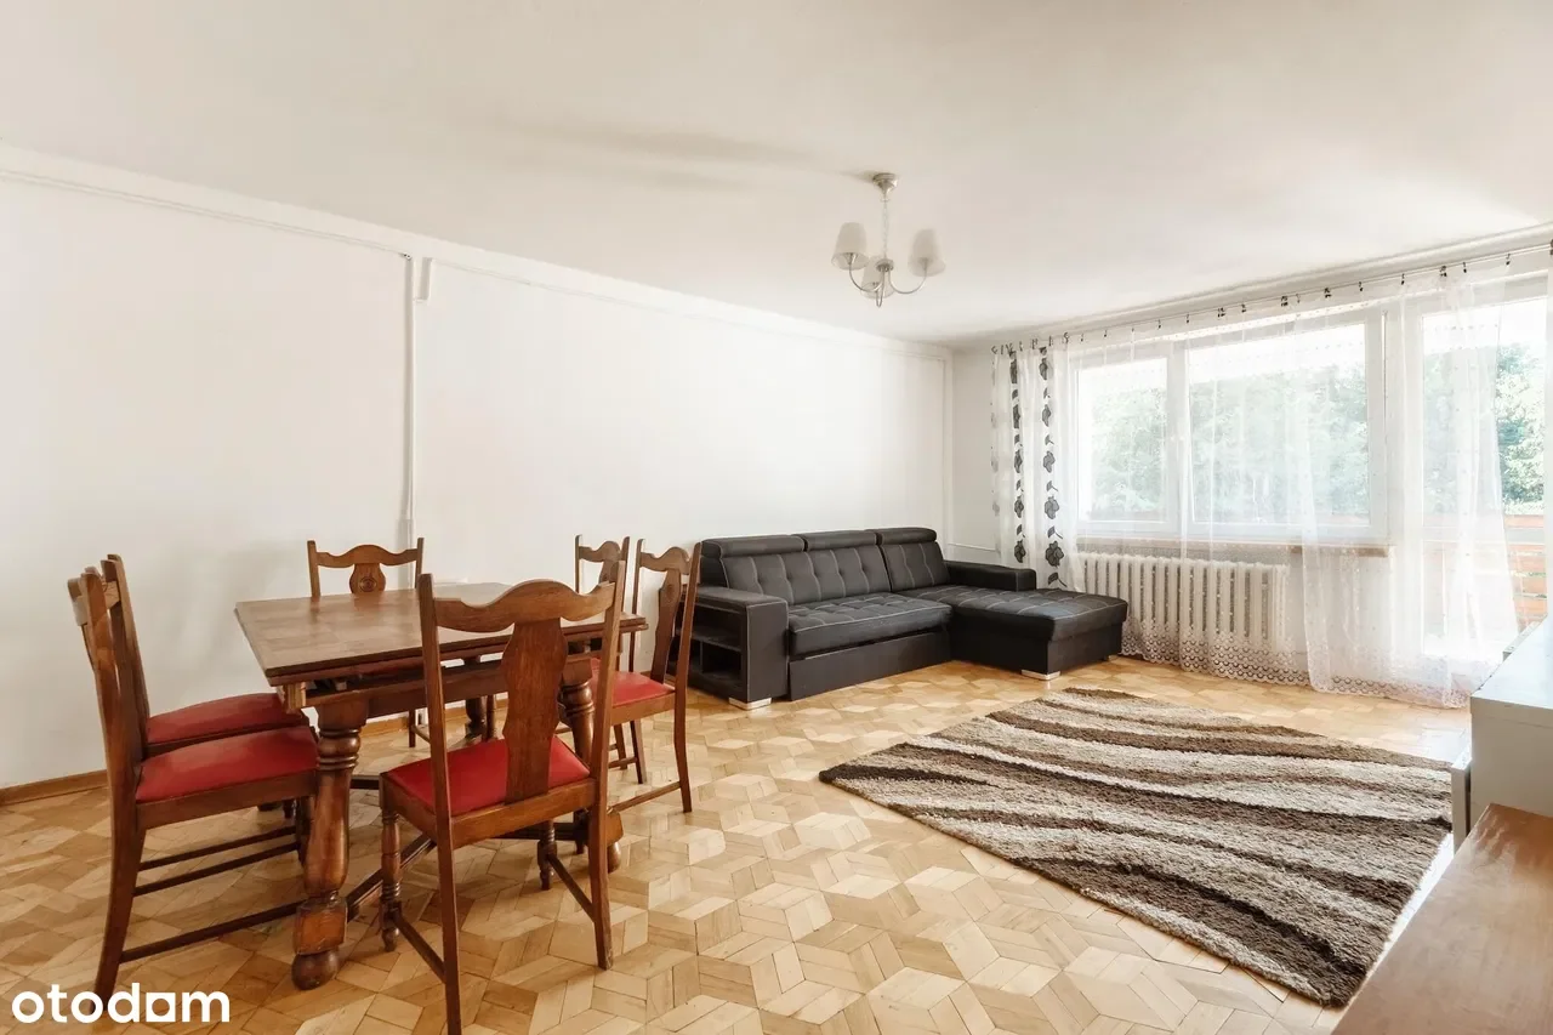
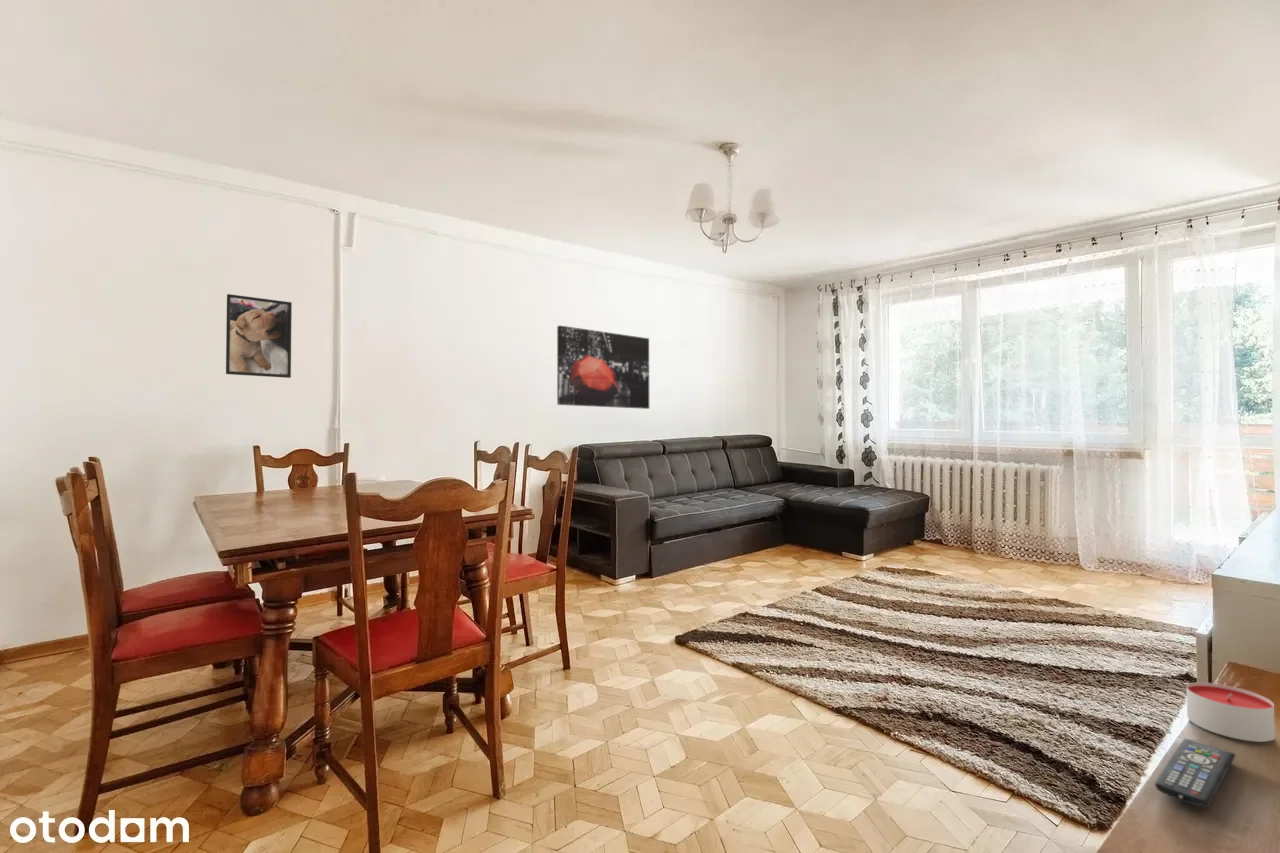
+ remote control (1197, 770)
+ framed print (259, 337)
+ candle (1228, 709)
+ wall art (605, 369)
